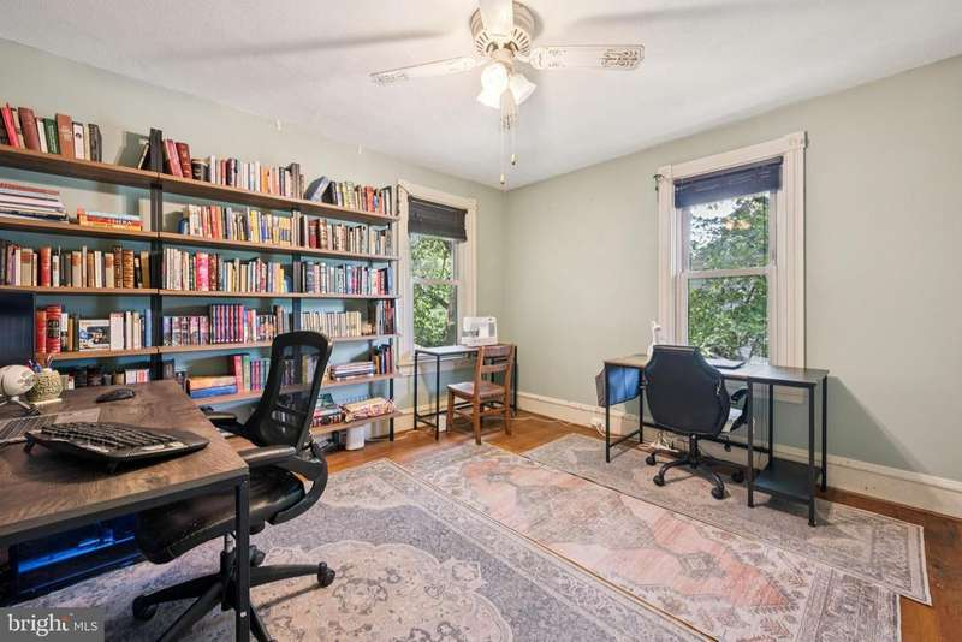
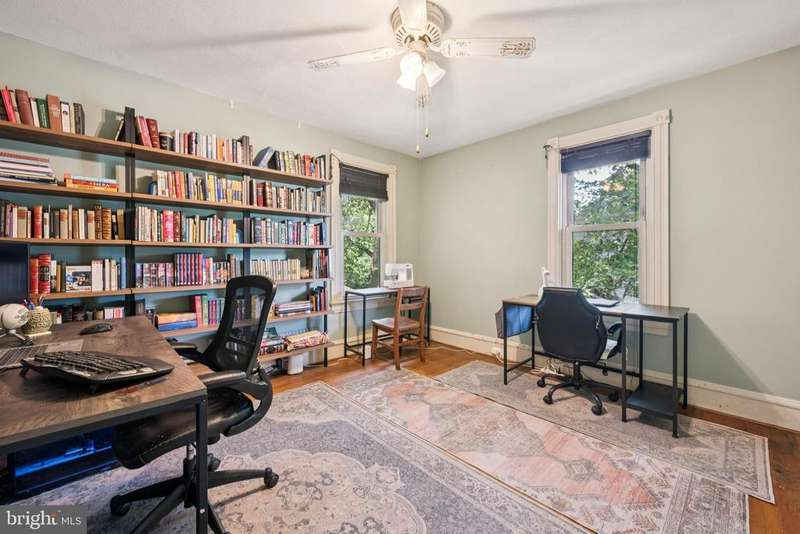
+ pen (144, 384)
